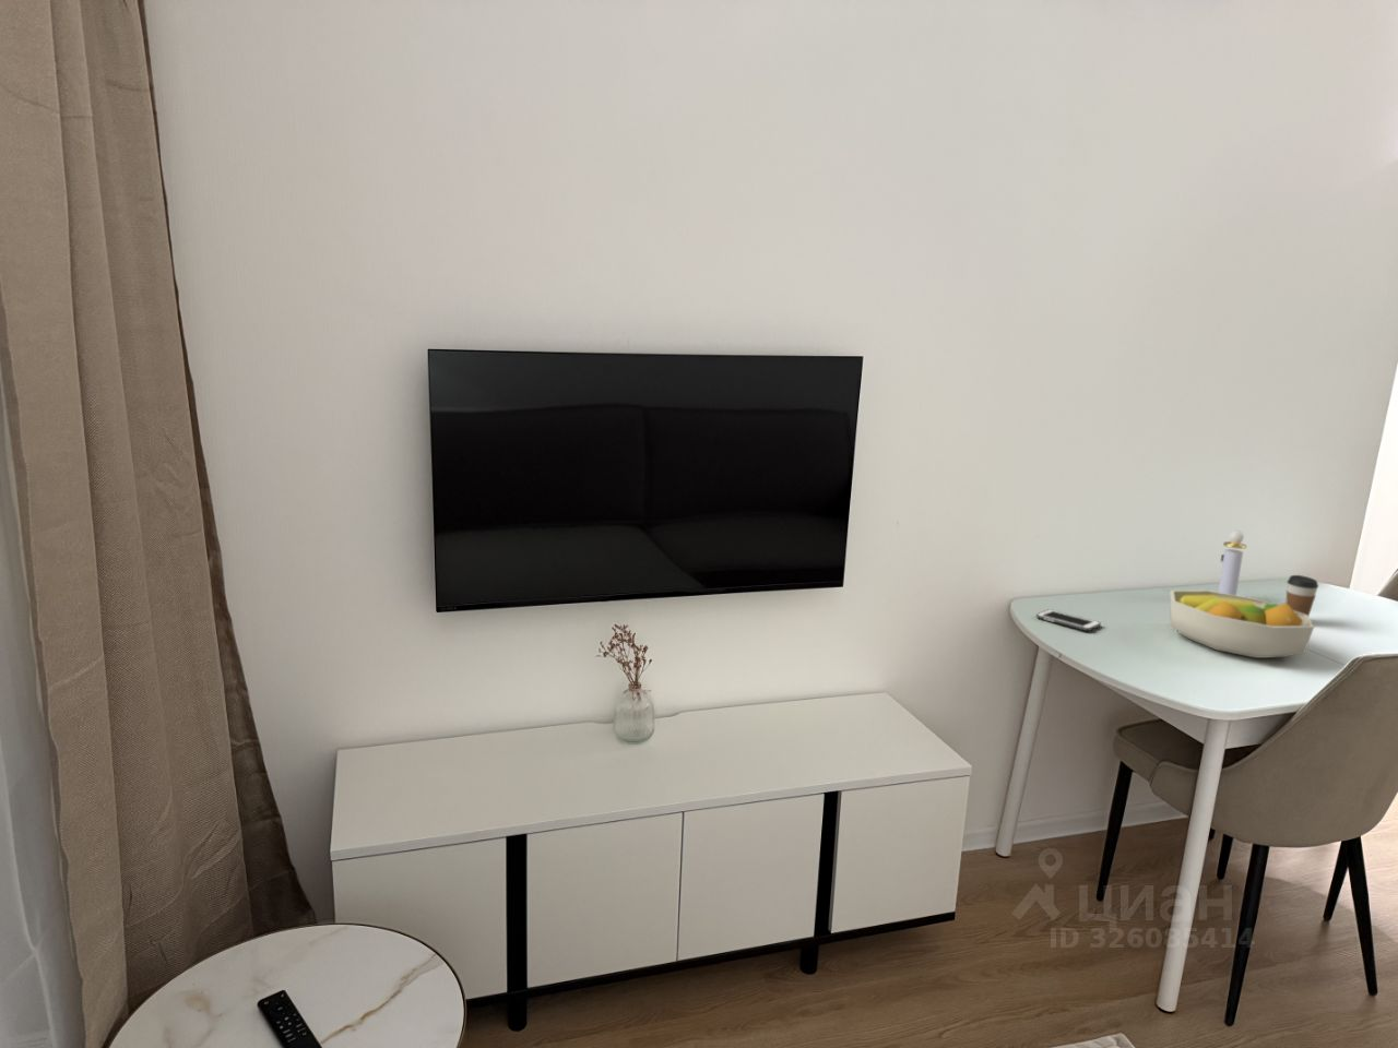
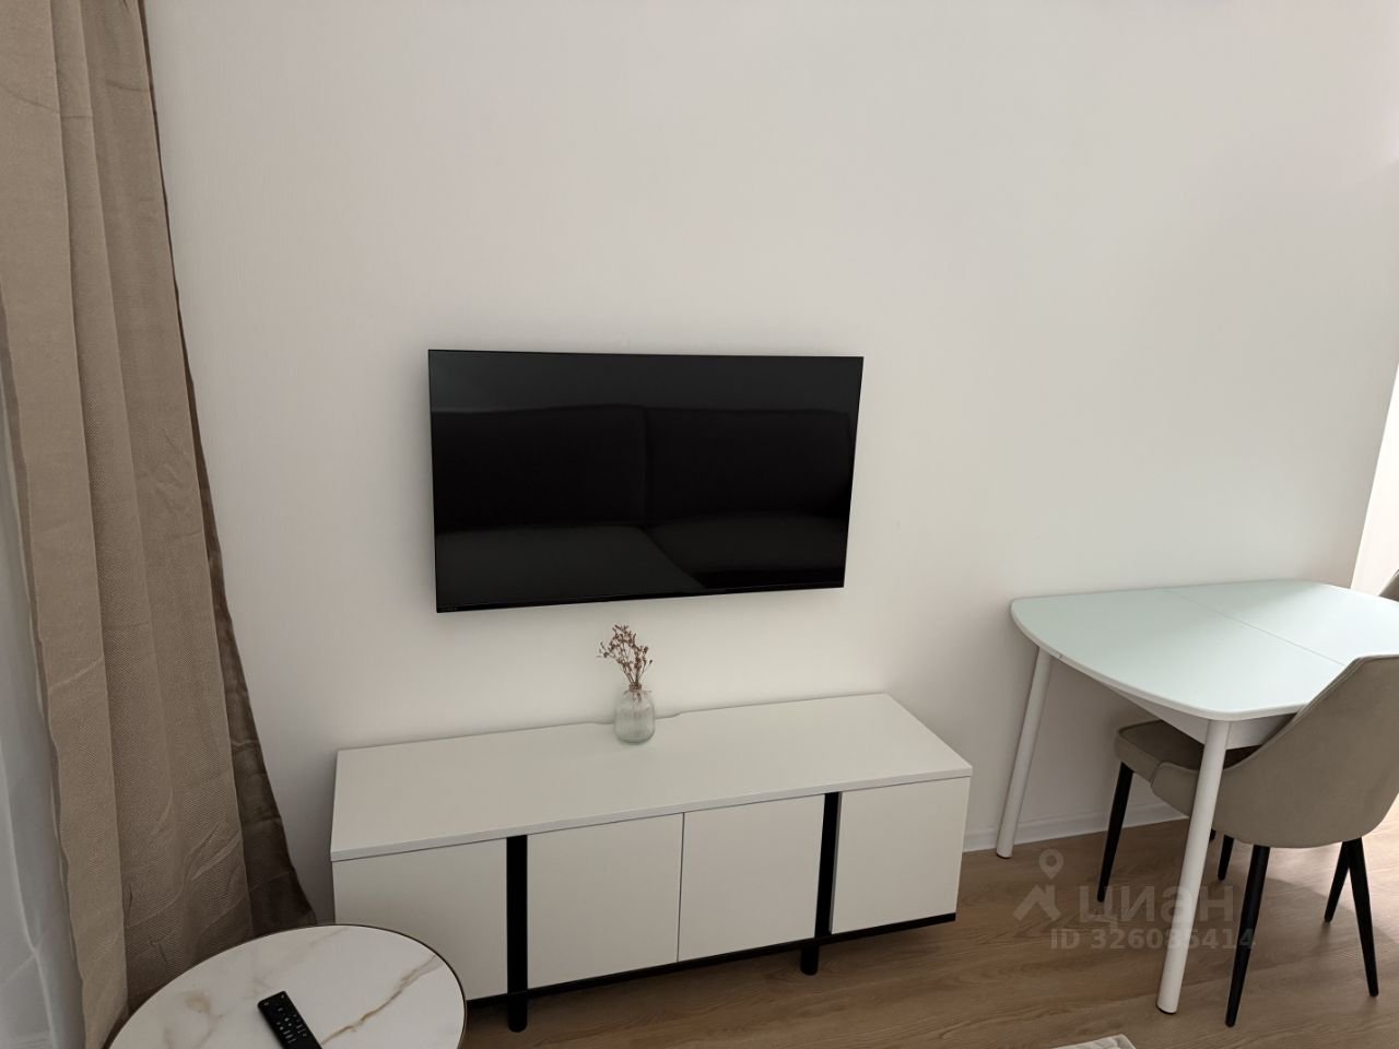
- fruit bowl (1236, 616)
- perfume bottle (1231, 566)
- coffee cup (1300, 599)
- cell phone (1067, 620)
